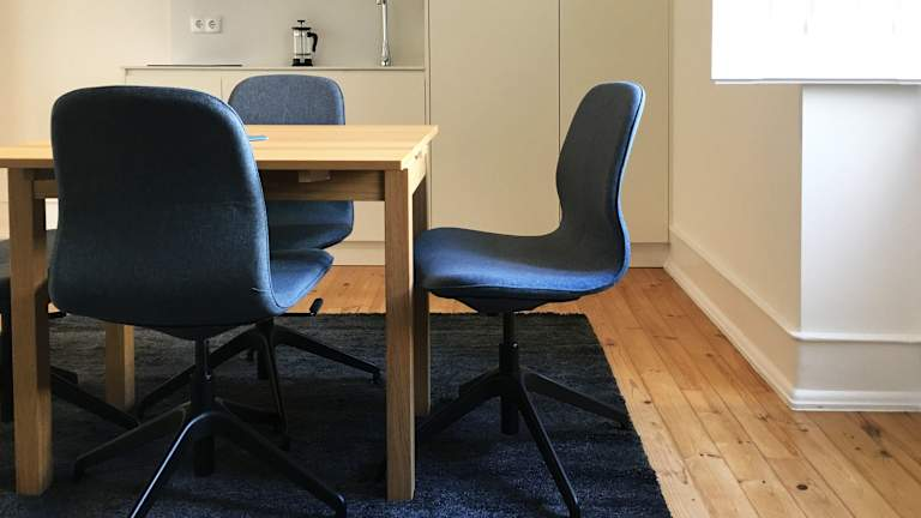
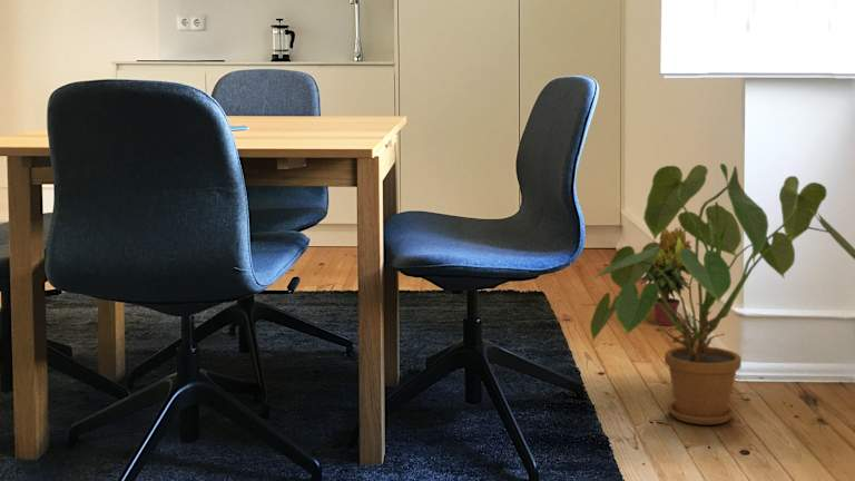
+ potted plant (667, 275)
+ house plant (720, 285)
